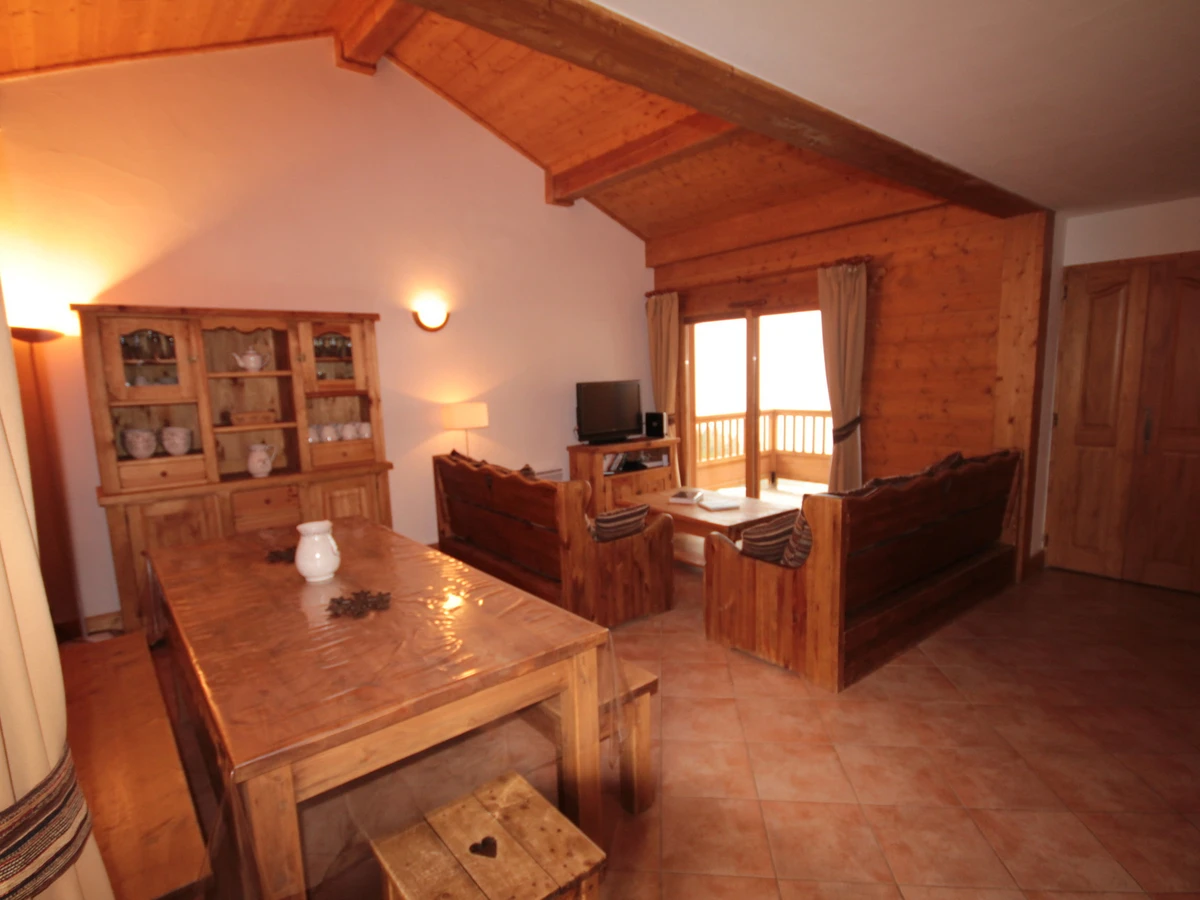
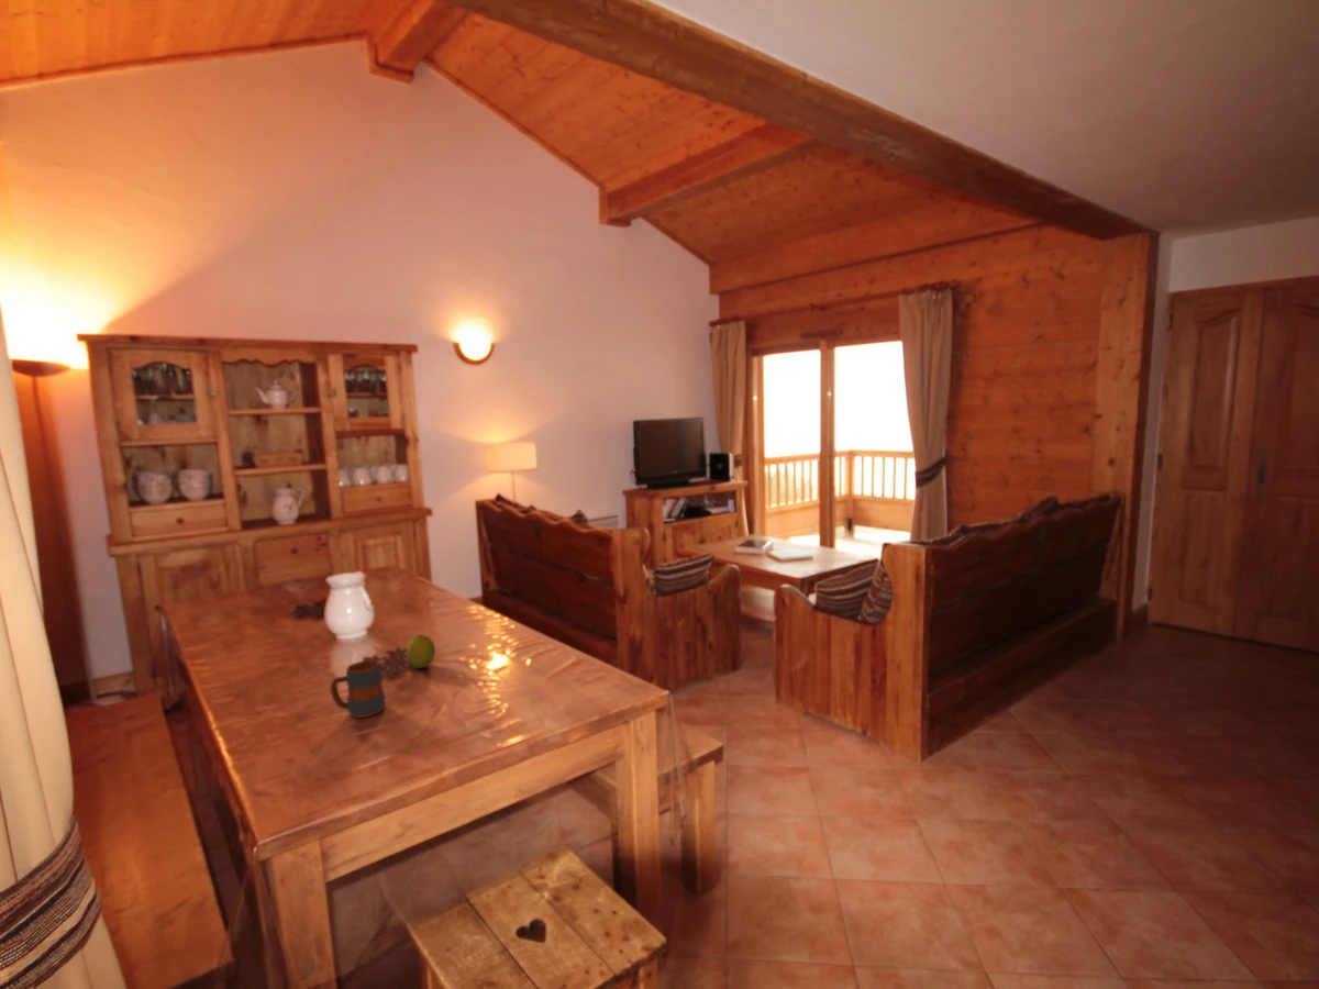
+ fruit (420, 651)
+ mug (357, 690)
